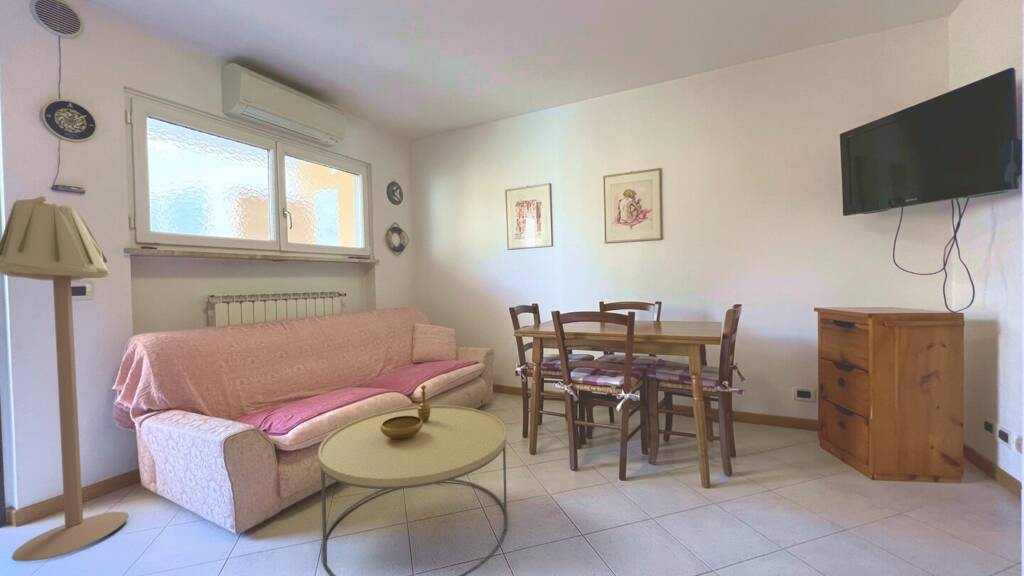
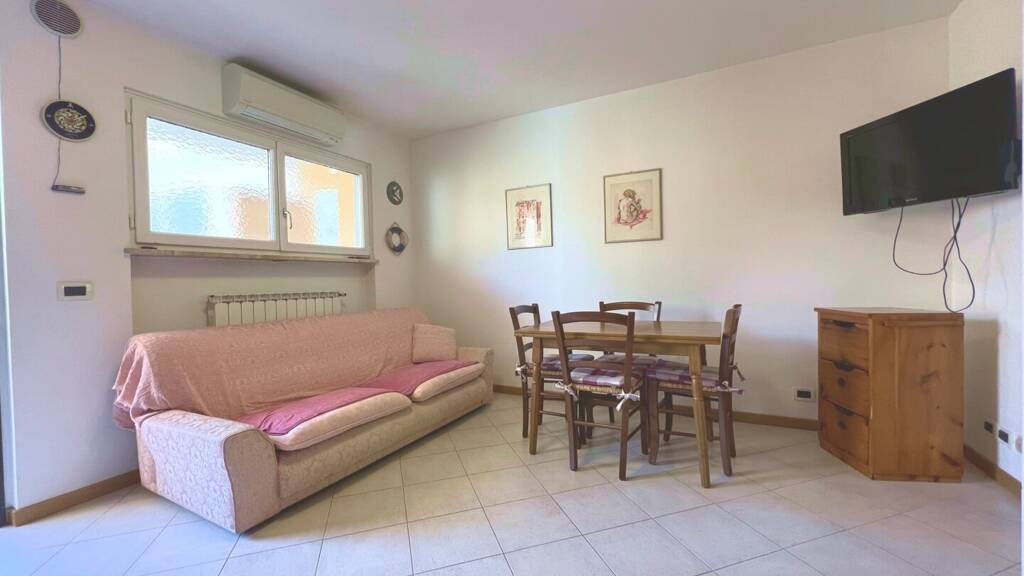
- floor lamp (61, 366)
- decorative bowl (409, 416)
- coffee table (418, 479)
